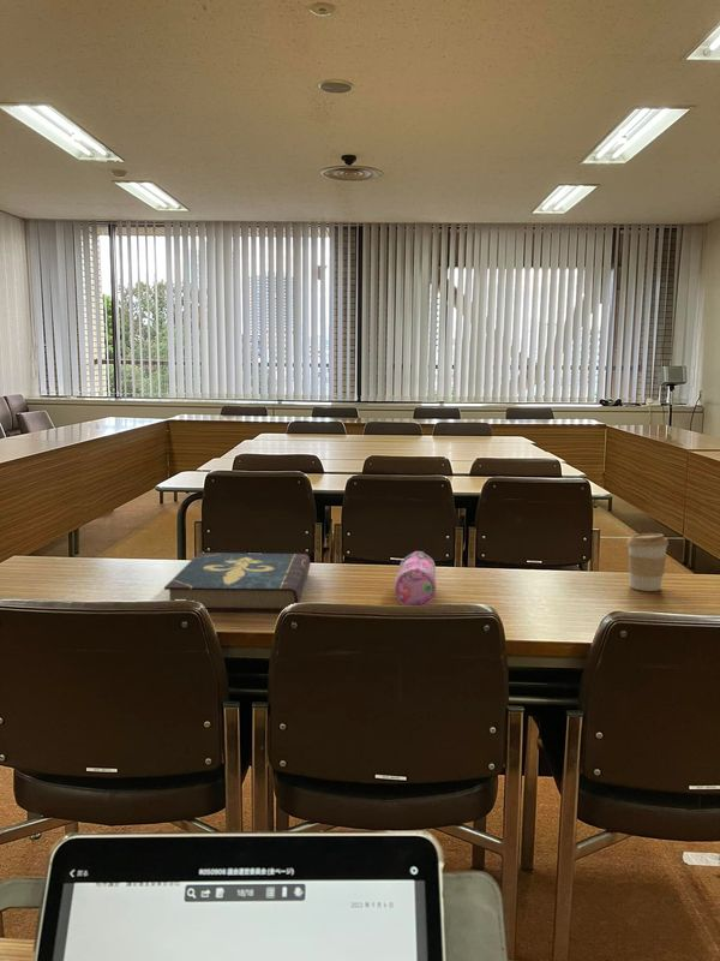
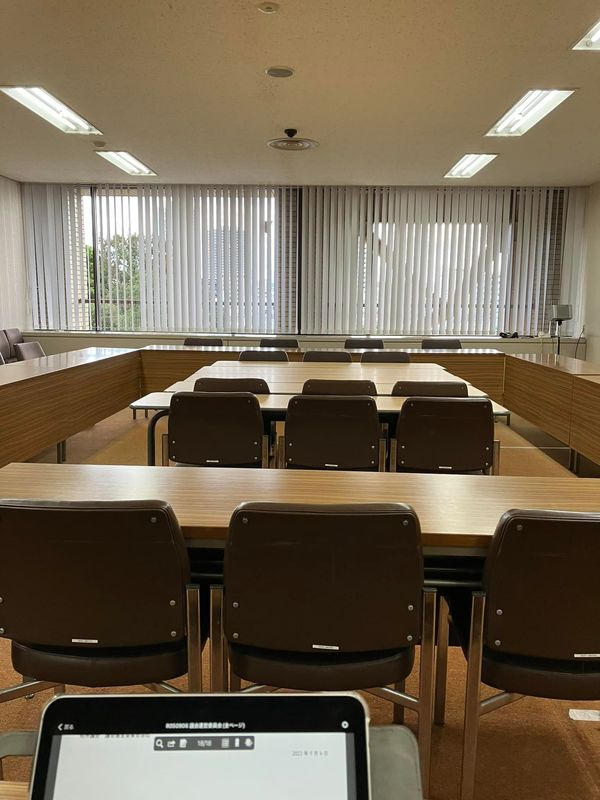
- coffee cup (646, 560)
- book (244, 579)
- pencil case (415, 578)
